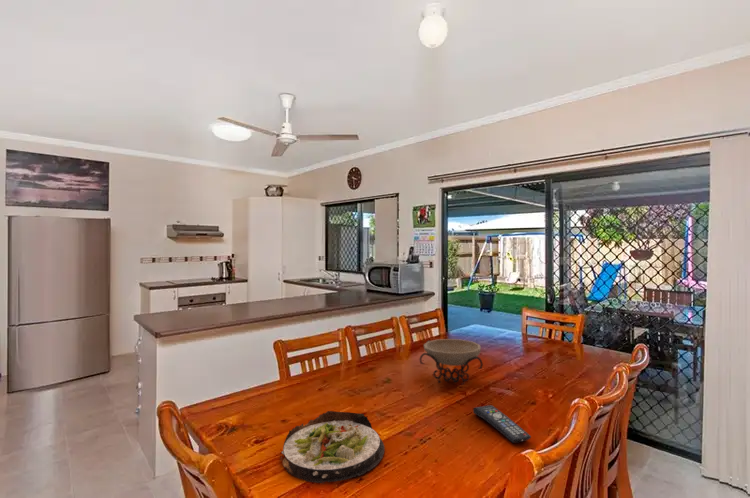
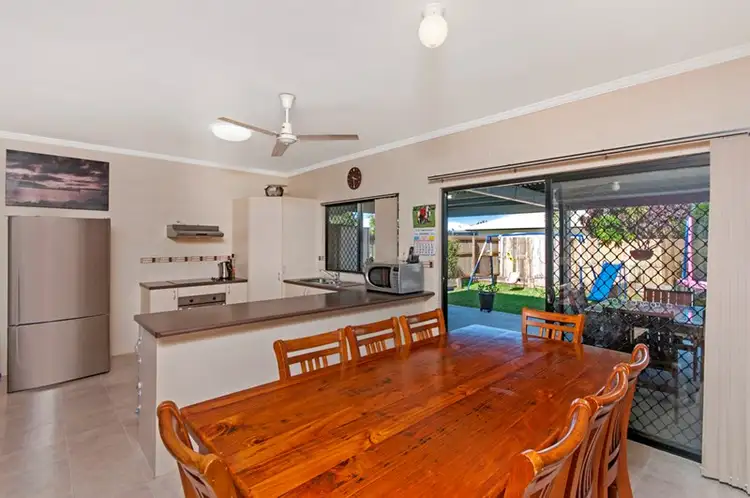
- salad plate (333, 442)
- decorative bowl (451, 363)
- remote control (499, 421)
